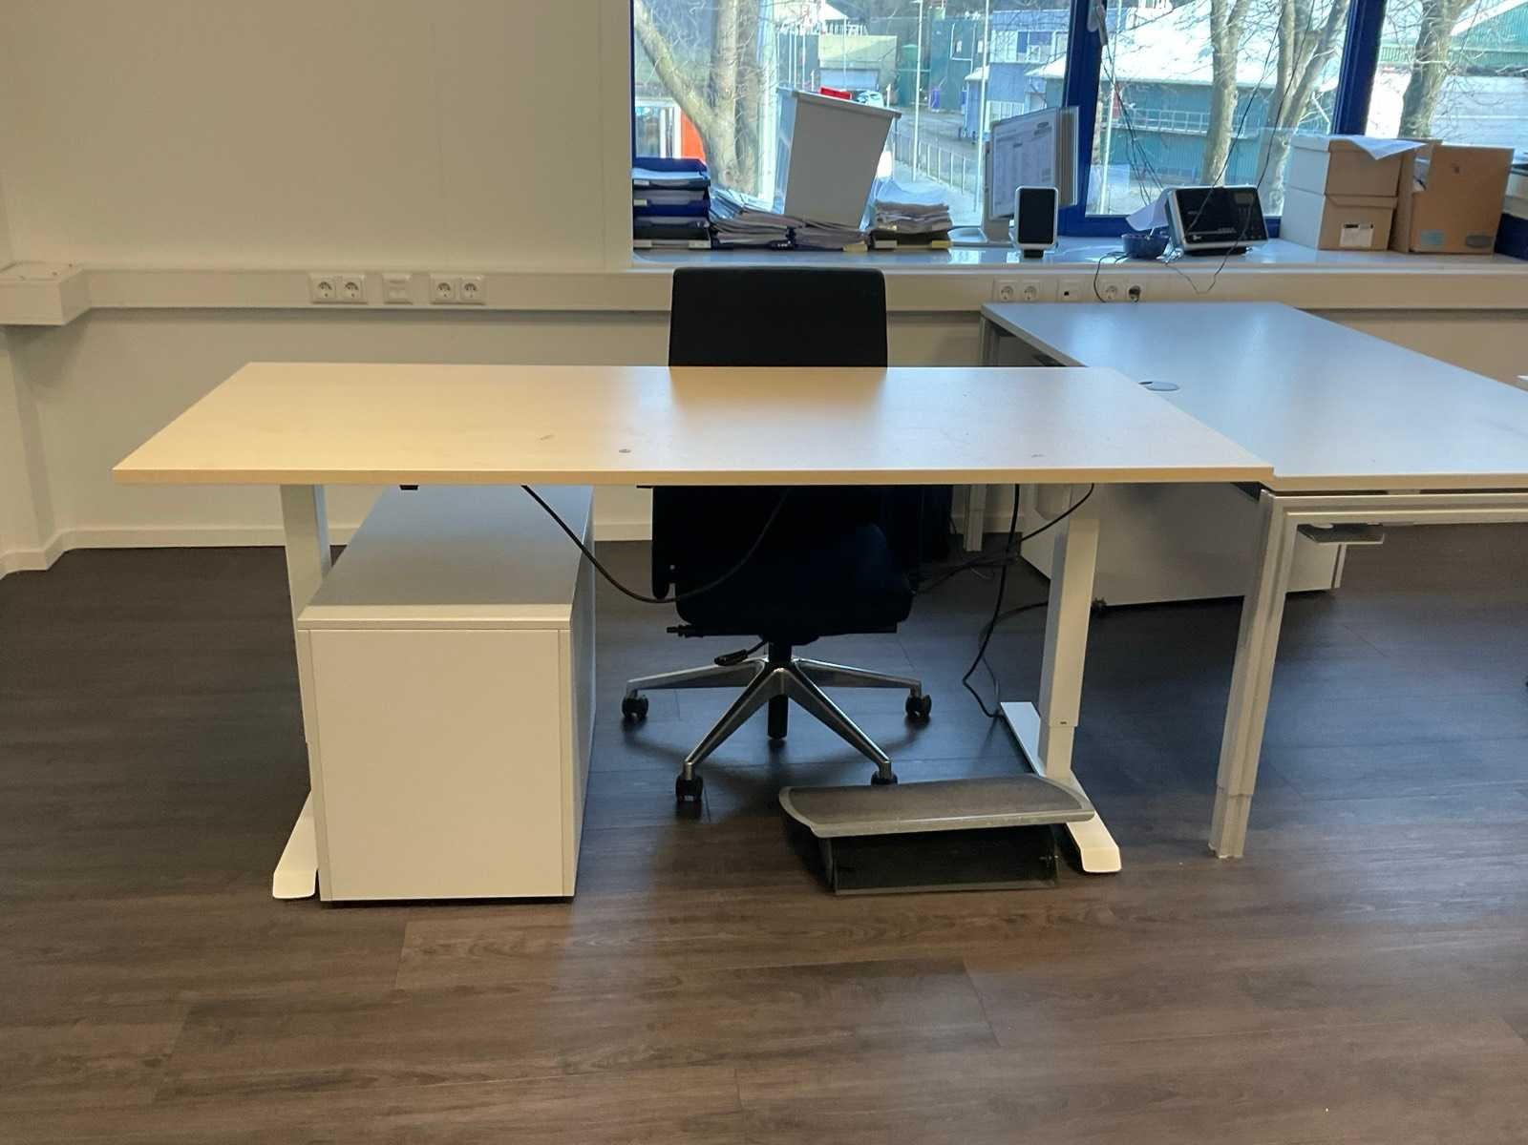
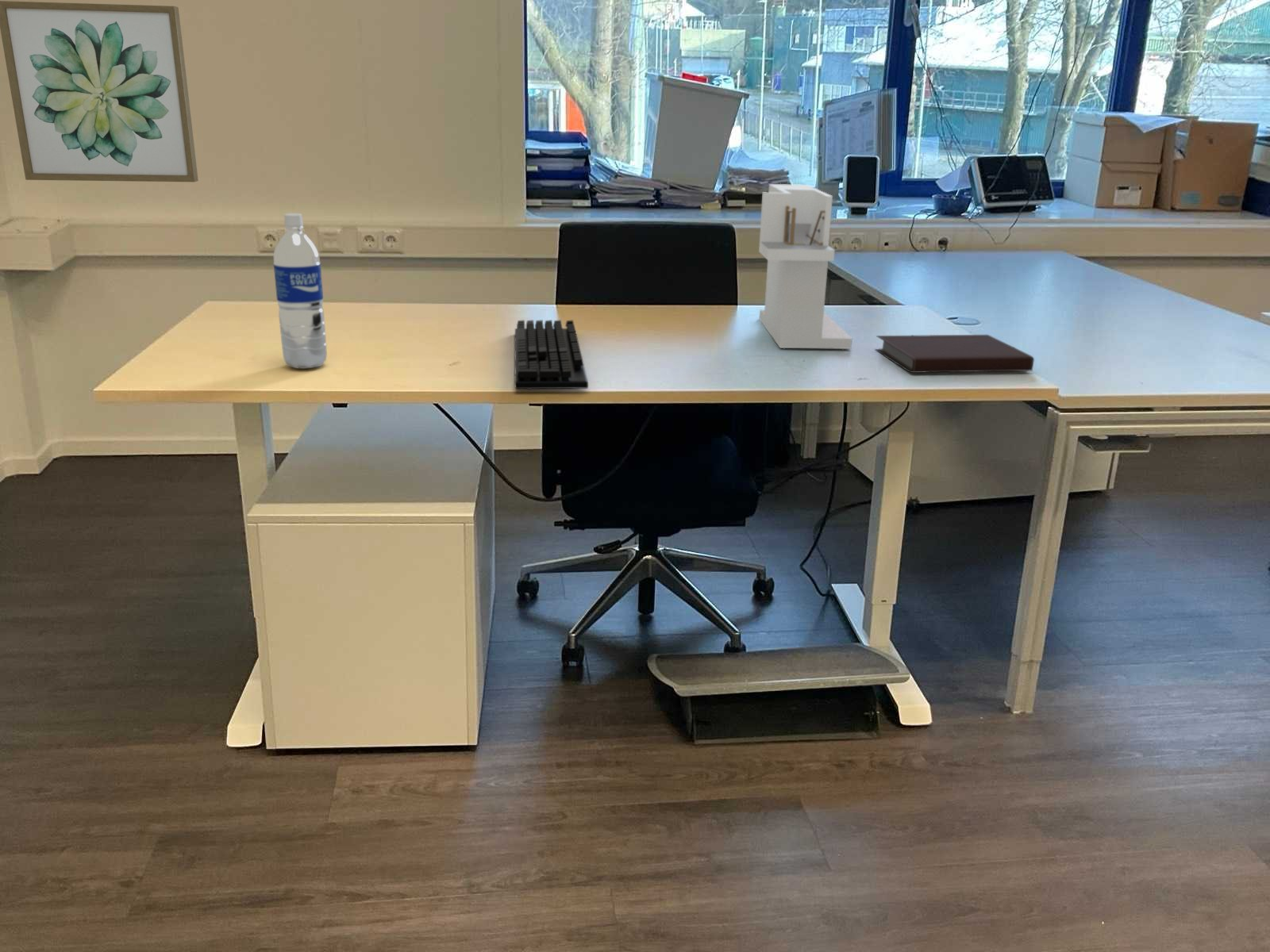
+ architectural model (799, 264)
+ water bottle (299, 291)
+ notebook (951, 353)
+ wall art (101, 94)
+ keyboard (548, 351)
